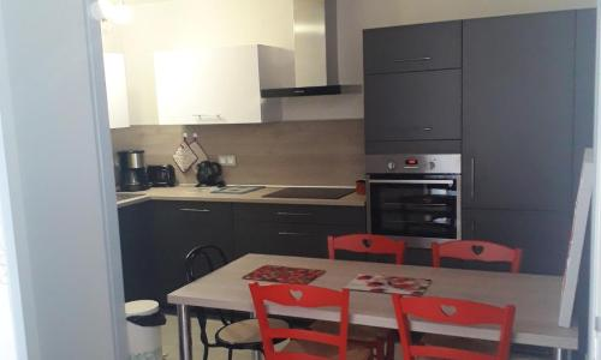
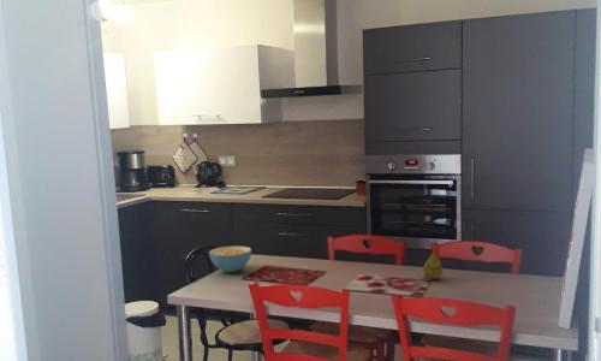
+ cereal bowl (231, 260)
+ fruit (433, 265)
